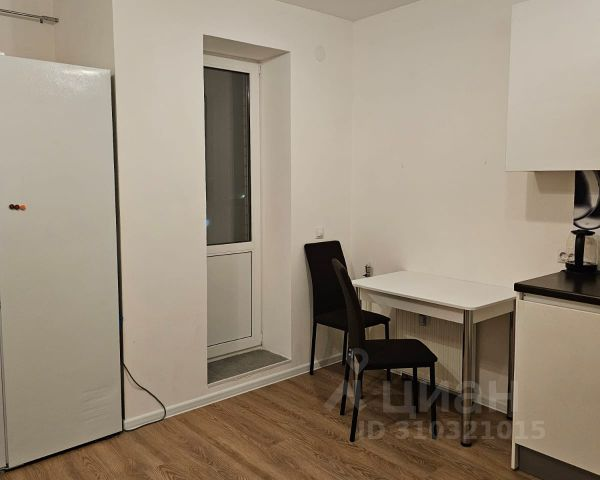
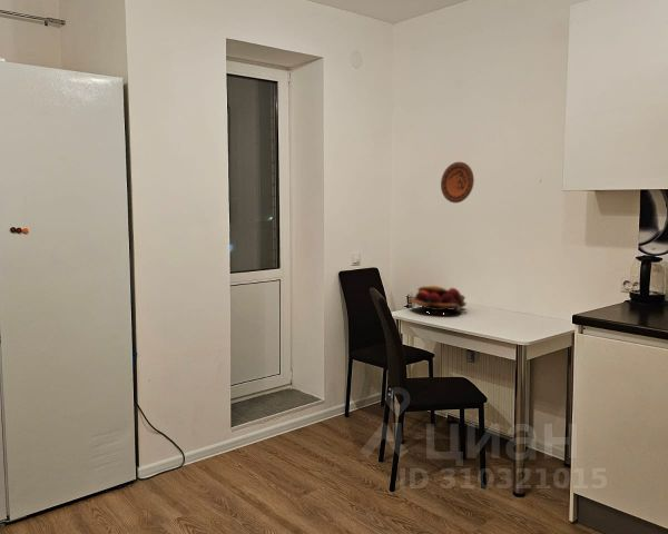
+ fruit basket (438, 298)
+ decorative plate (456, 182)
